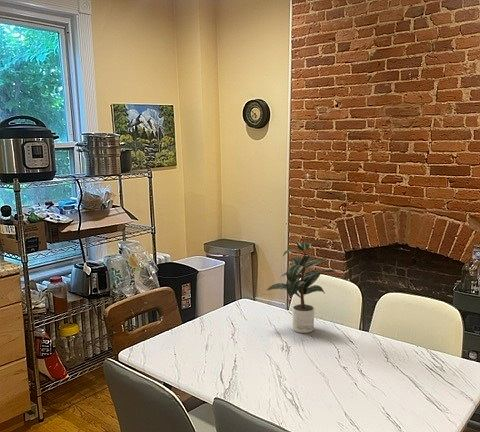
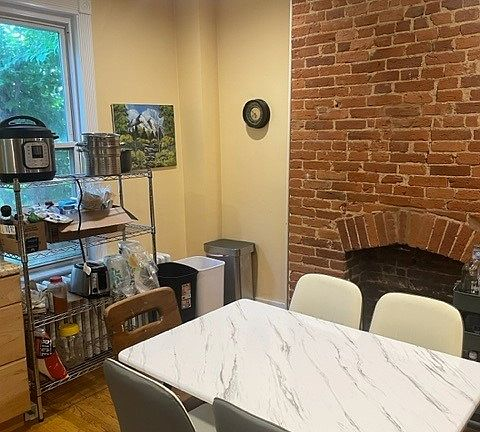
- potted plant (299, 289)
